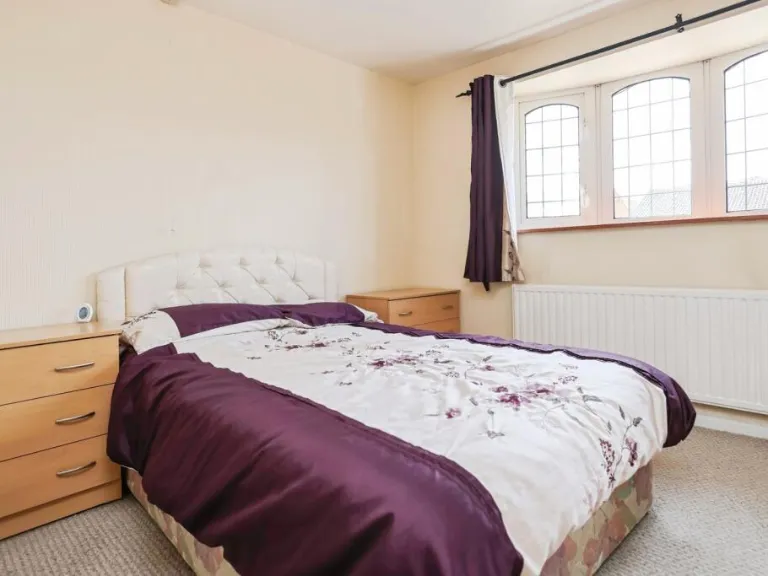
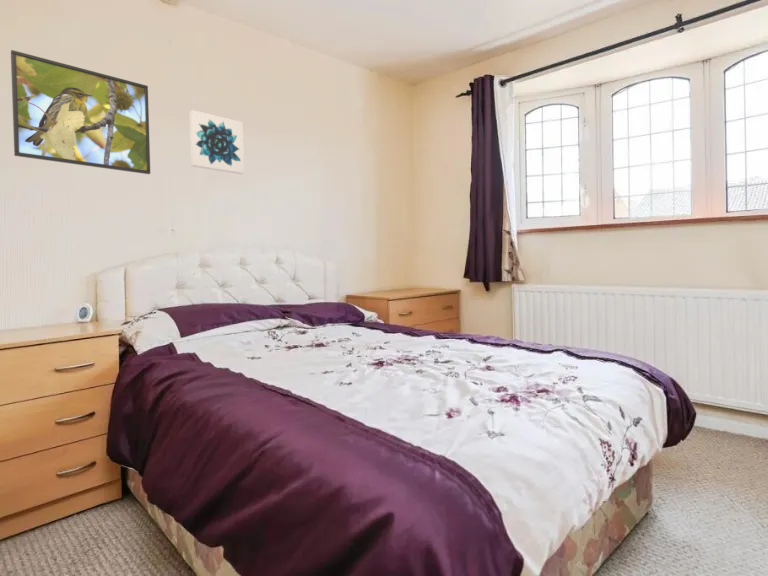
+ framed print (86, 117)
+ wall art (217, 143)
